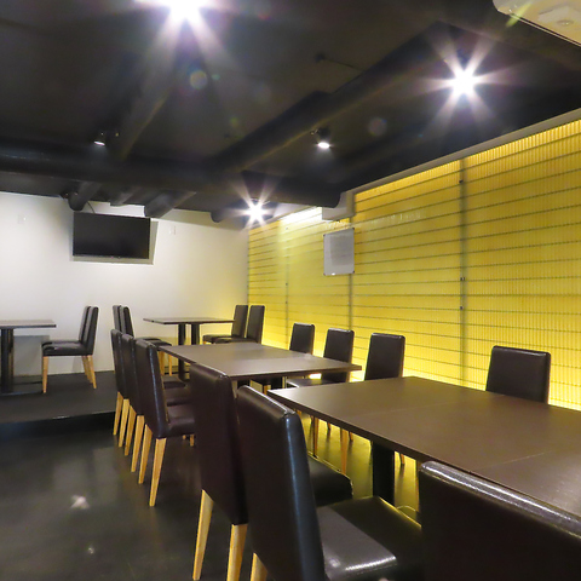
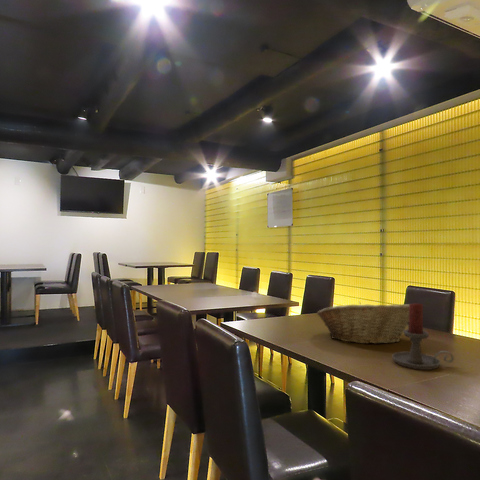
+ candle holder (422, 333)
+ fruit basket (365, 318)
